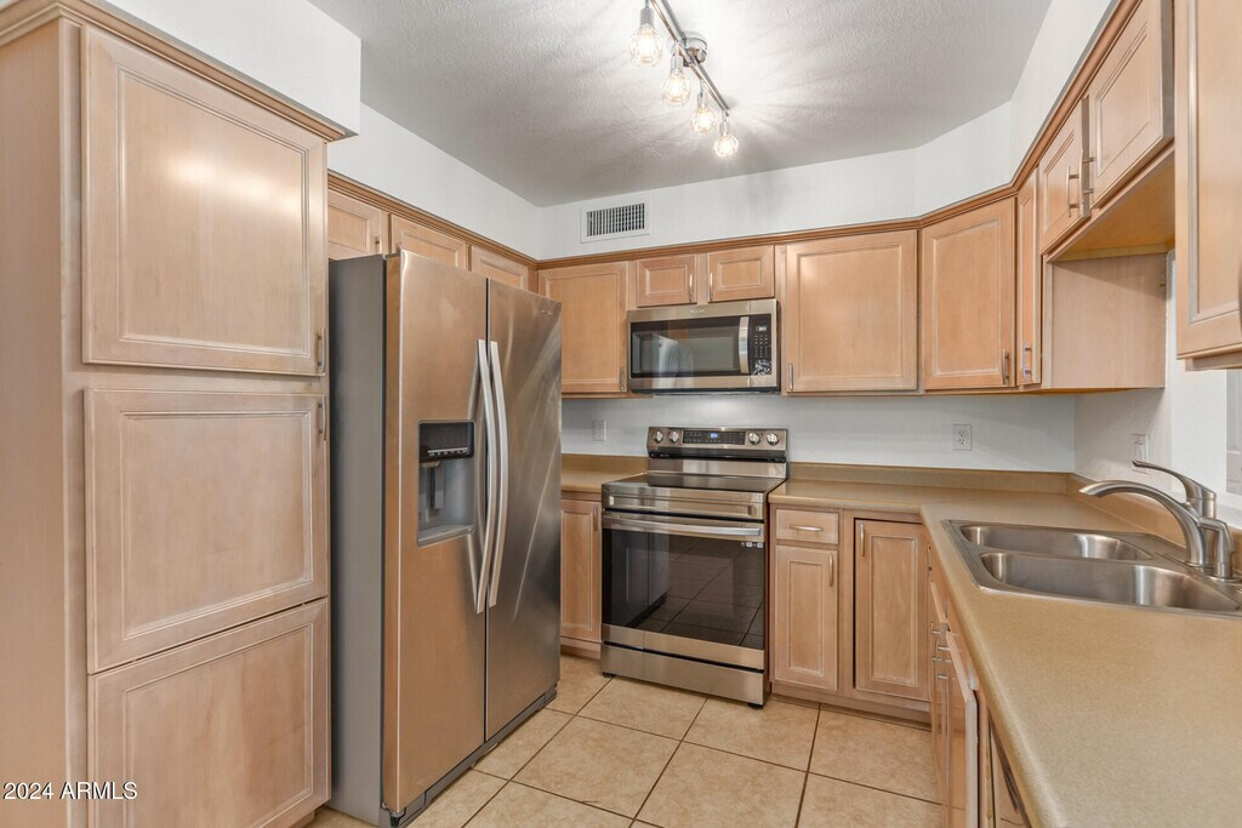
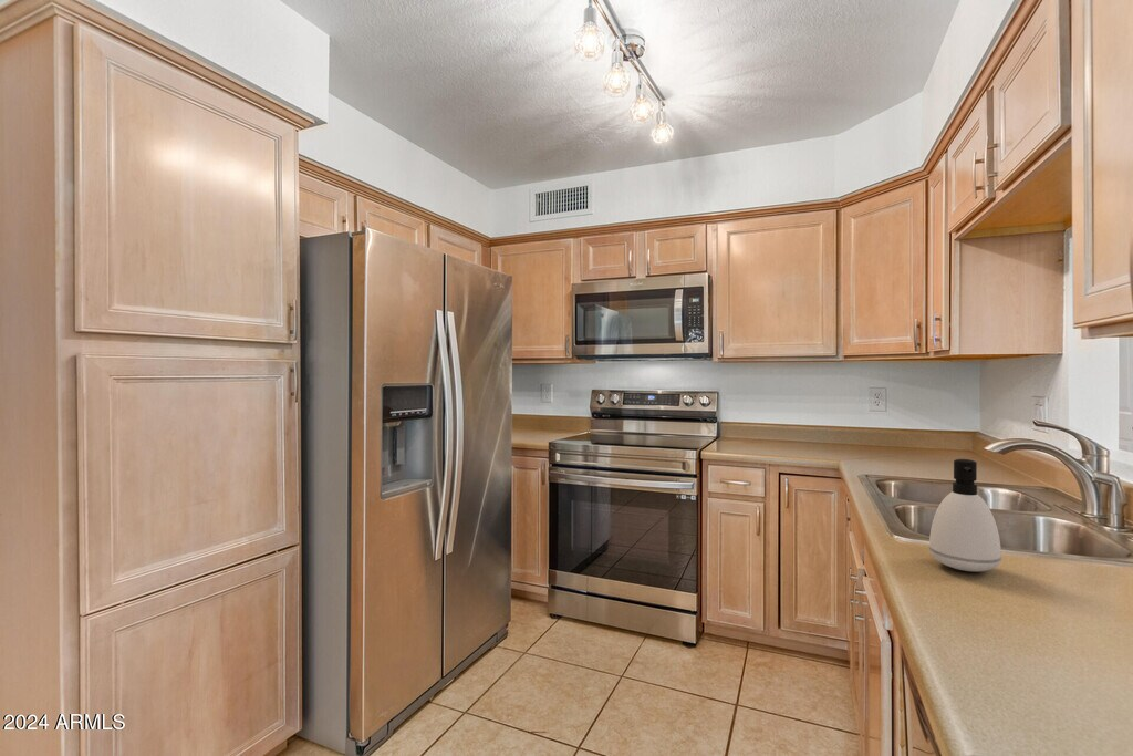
+ soap dispenser (964, 514)
